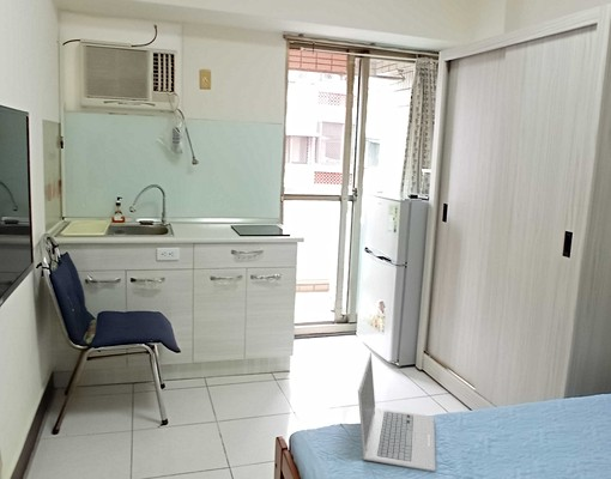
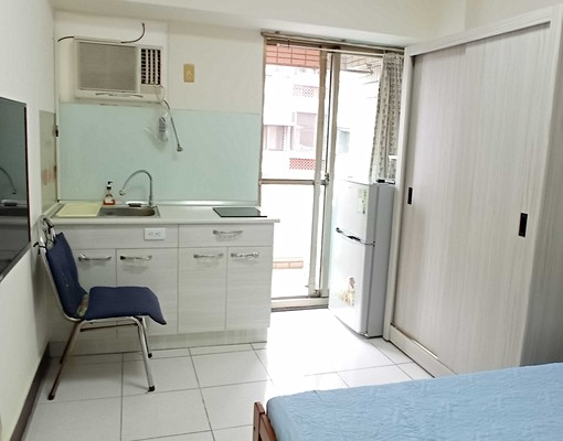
- laptop (397, 411)
